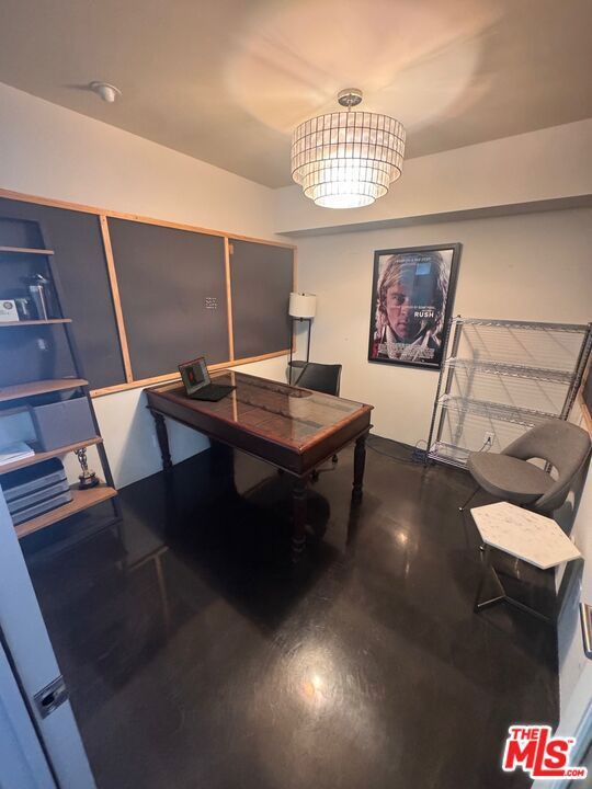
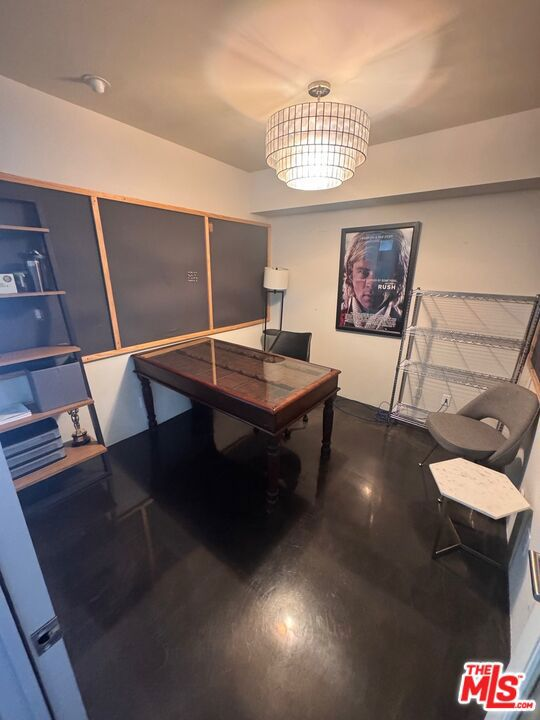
- laptop (209, 377)
